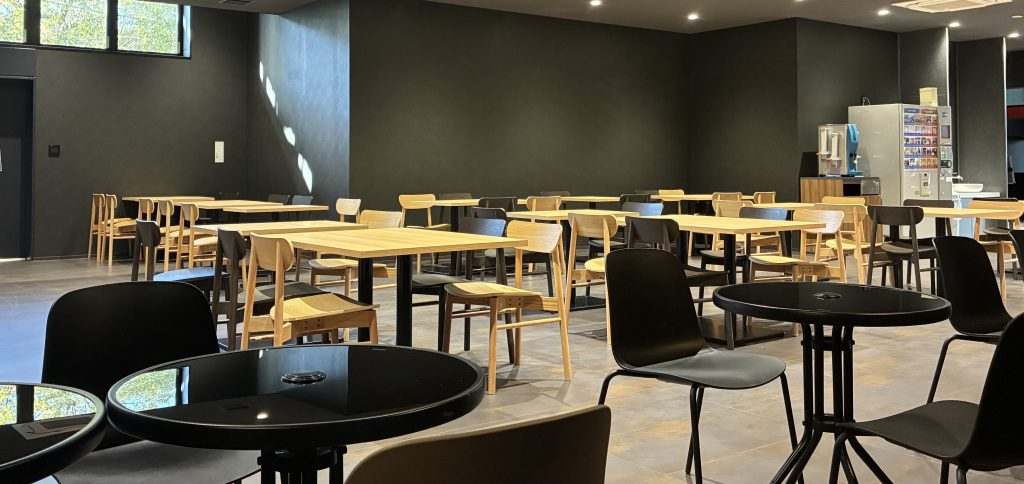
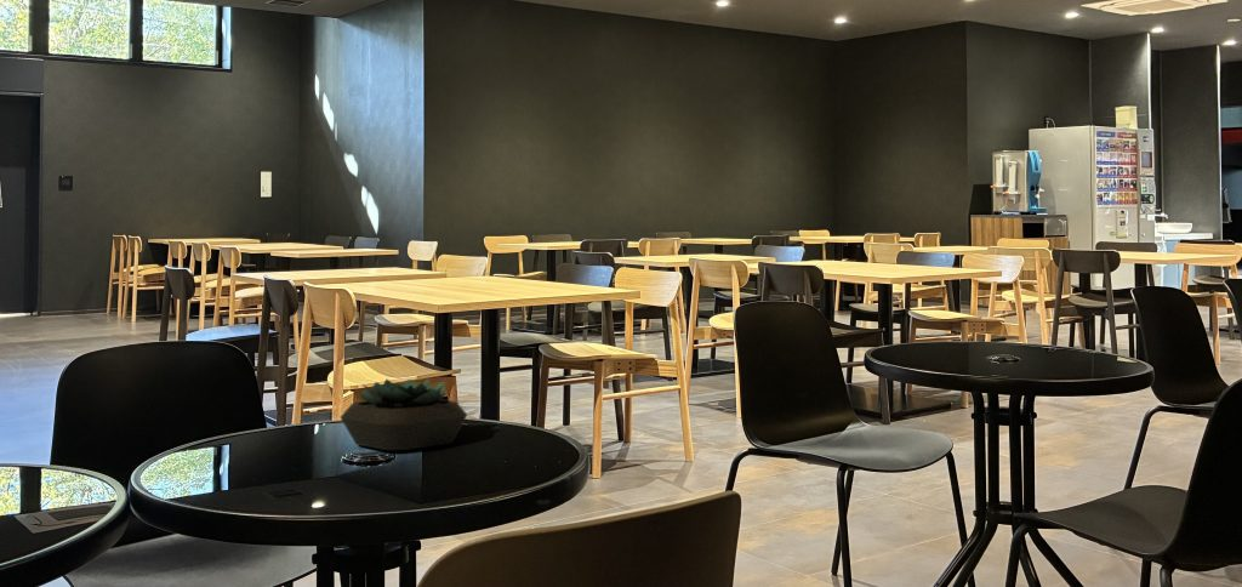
+ succulent plant (404, 411)
